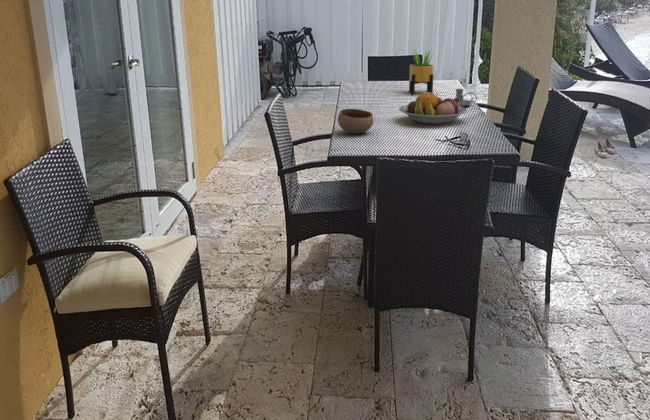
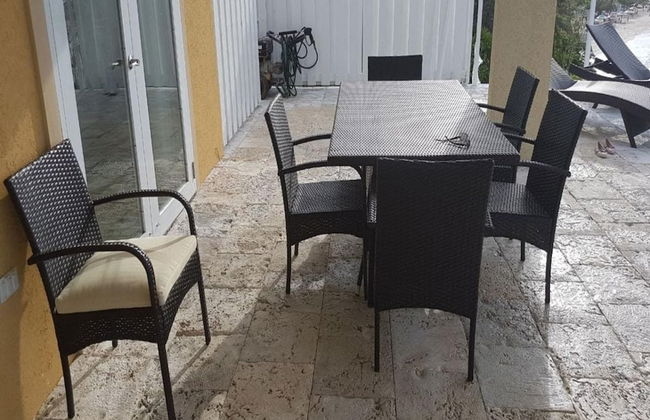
- bowl (355, 122)
- candle holder (462, 97)
- fruit bowl (433, 106)
- potted plant (421, 69)
